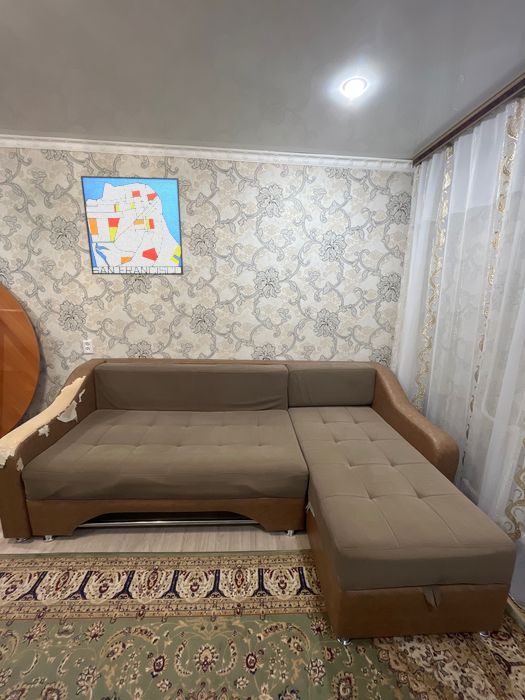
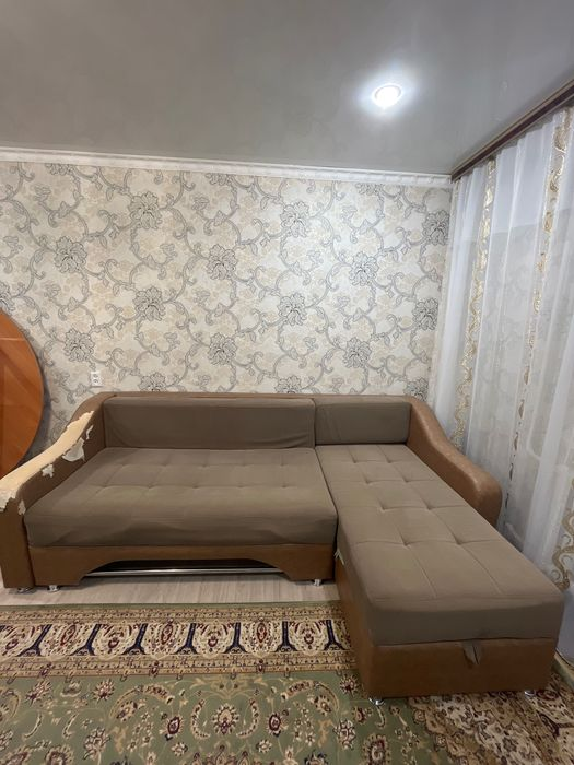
- wall art (134, 227)
